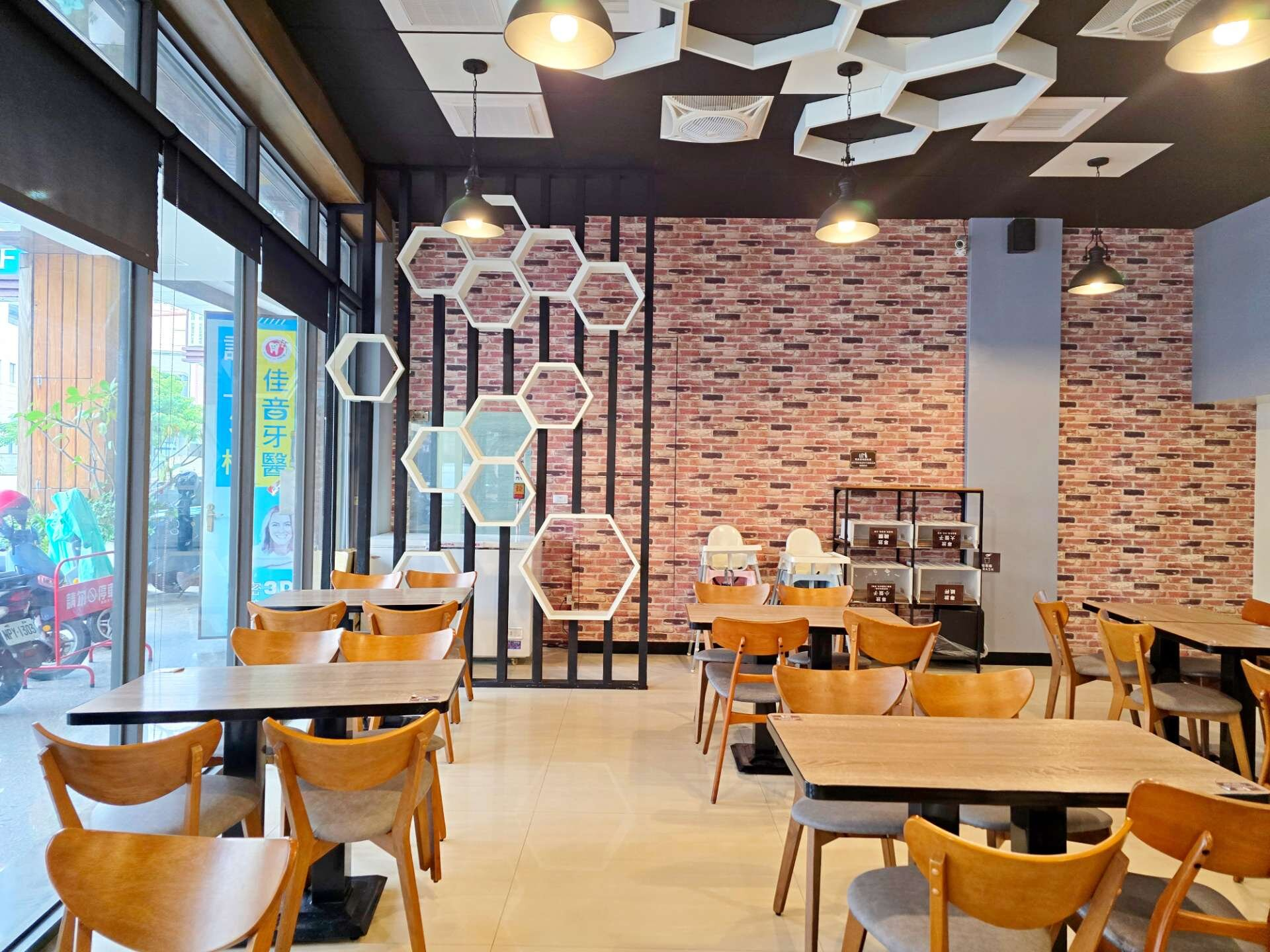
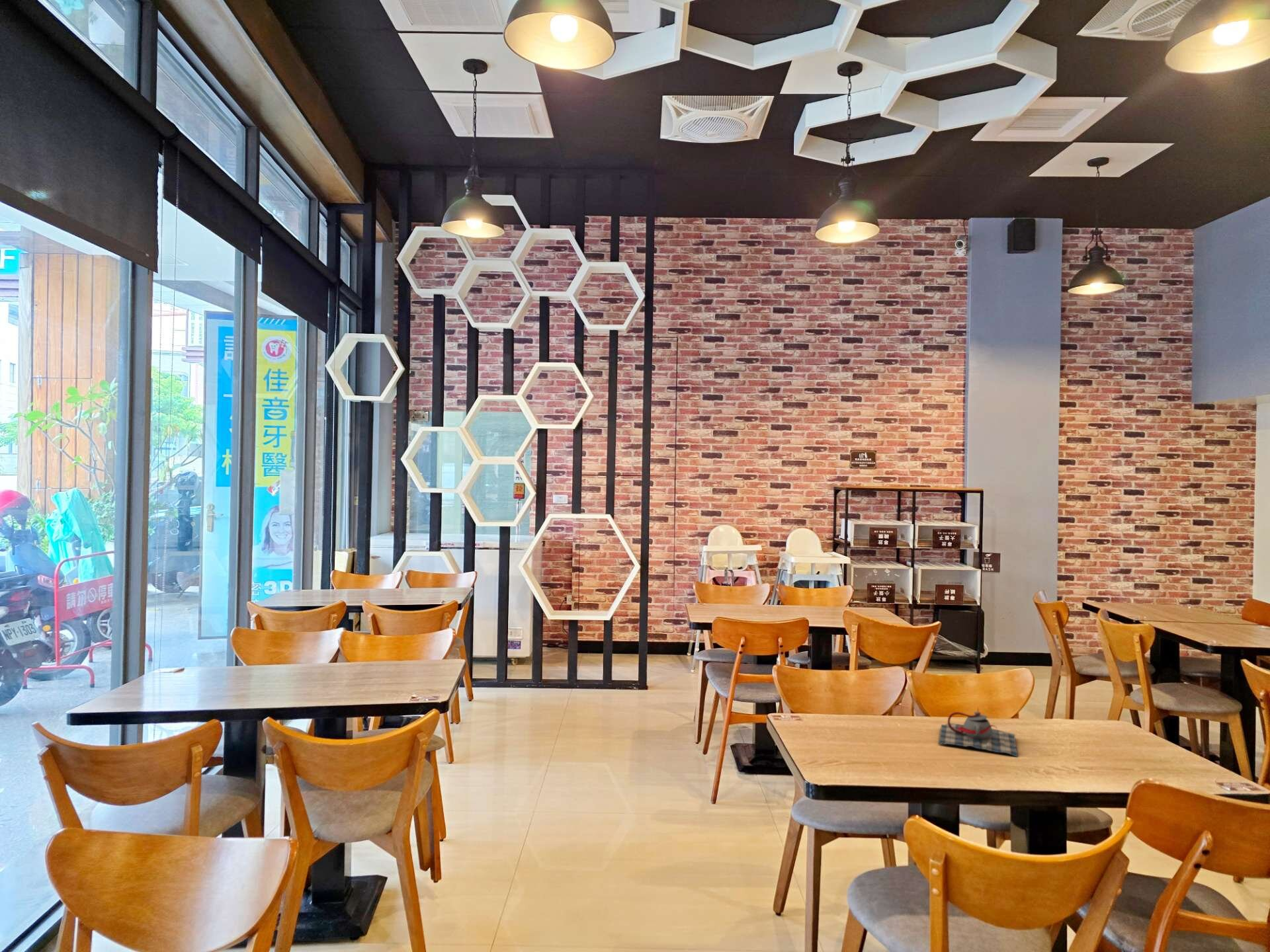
+ teapot (978, 726)
